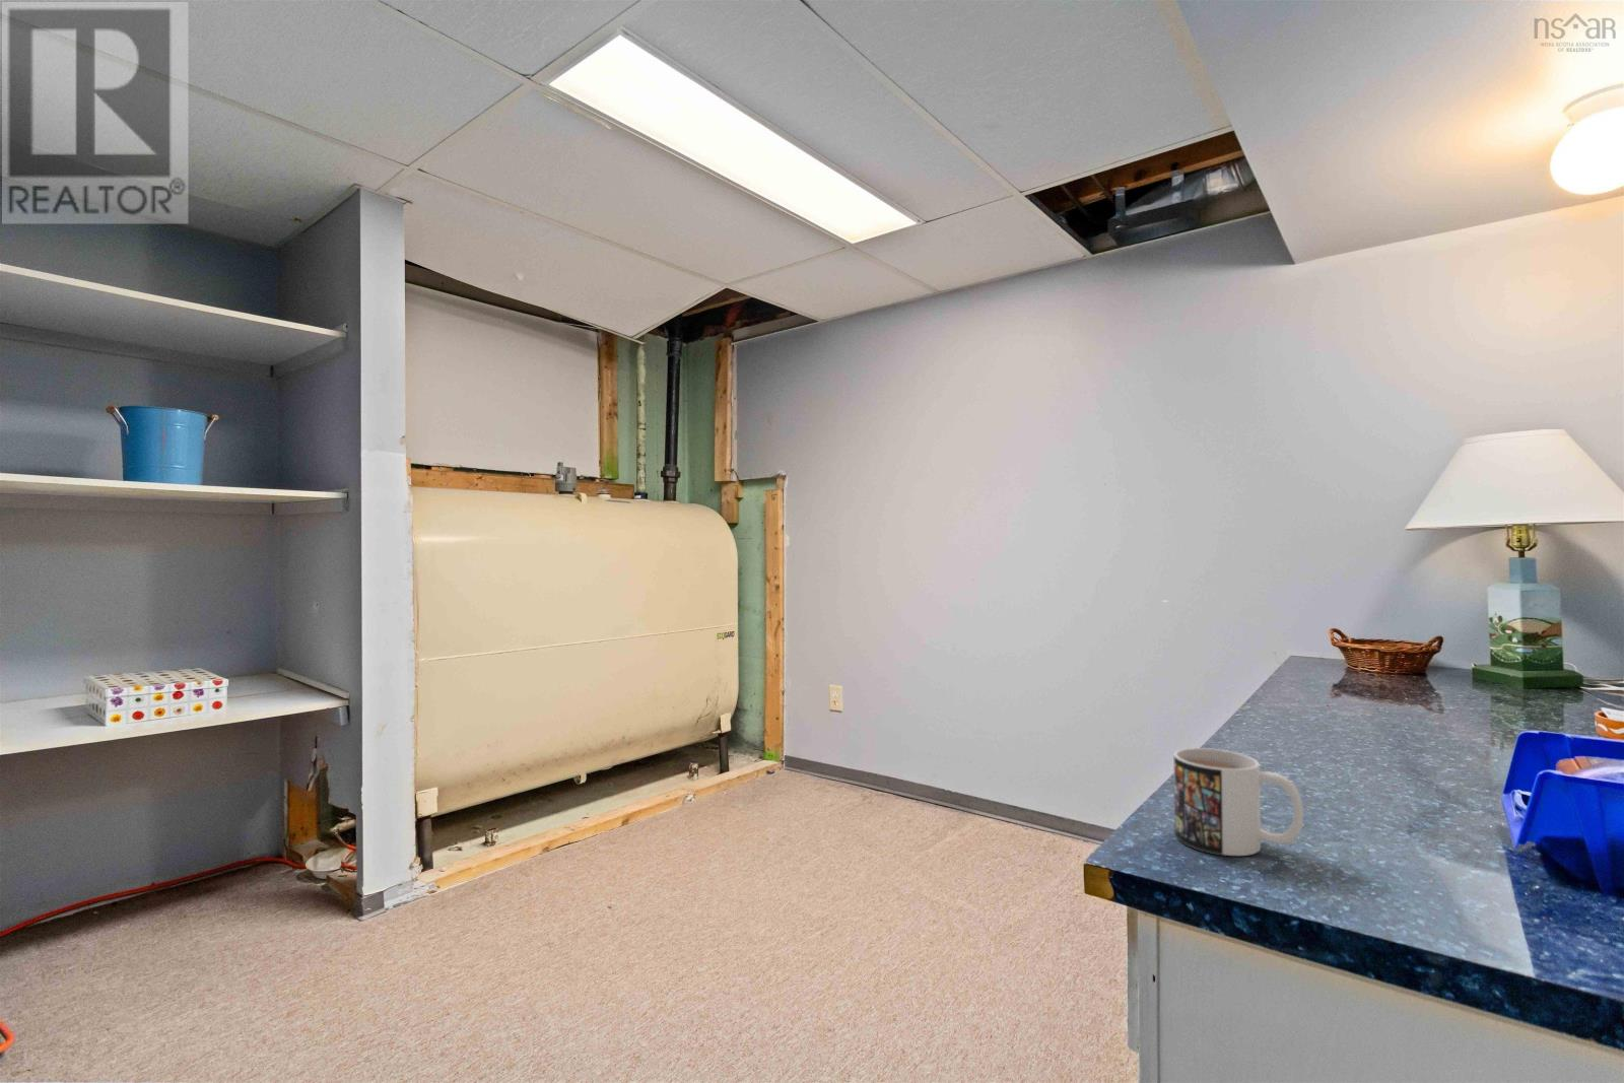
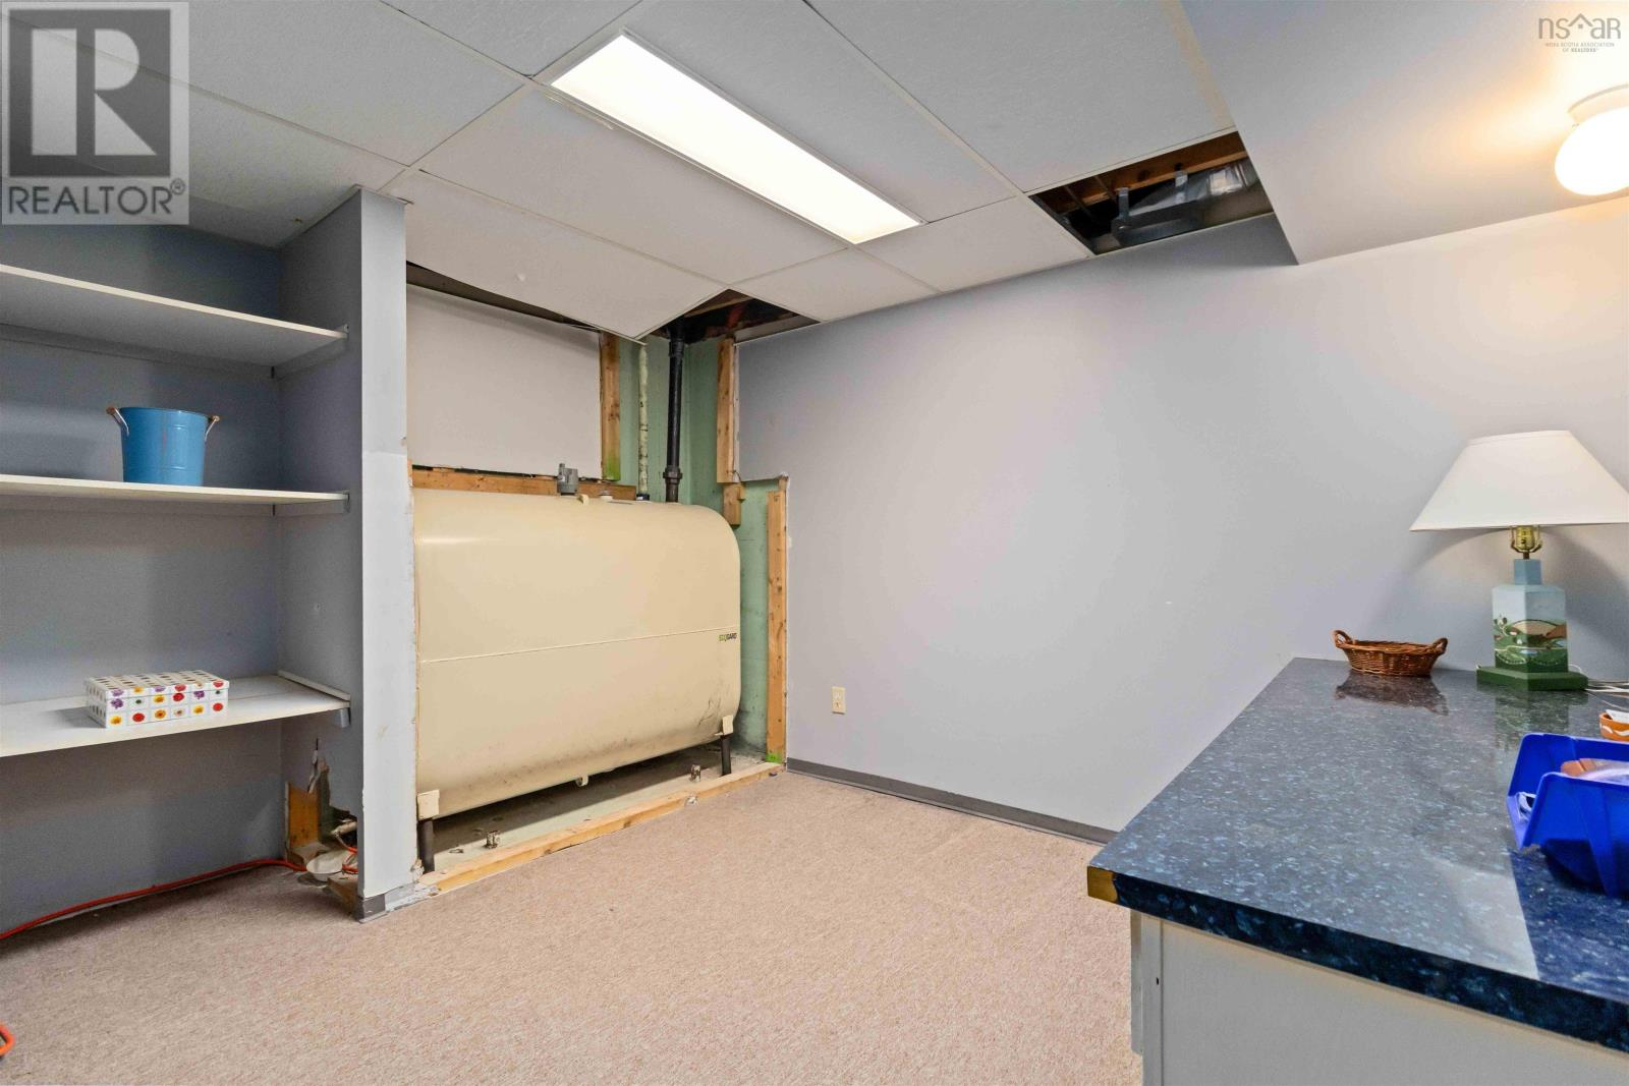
- mug (1235, 801)
